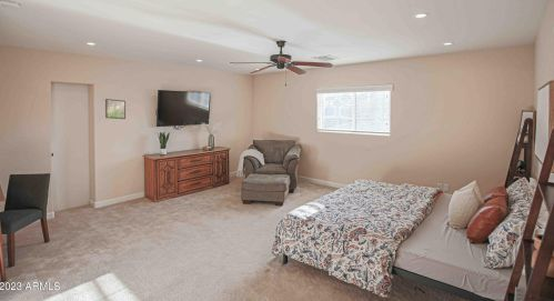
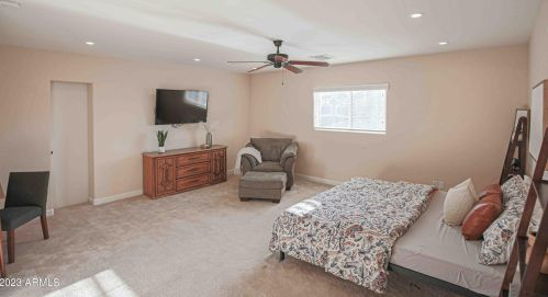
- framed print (115, 109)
